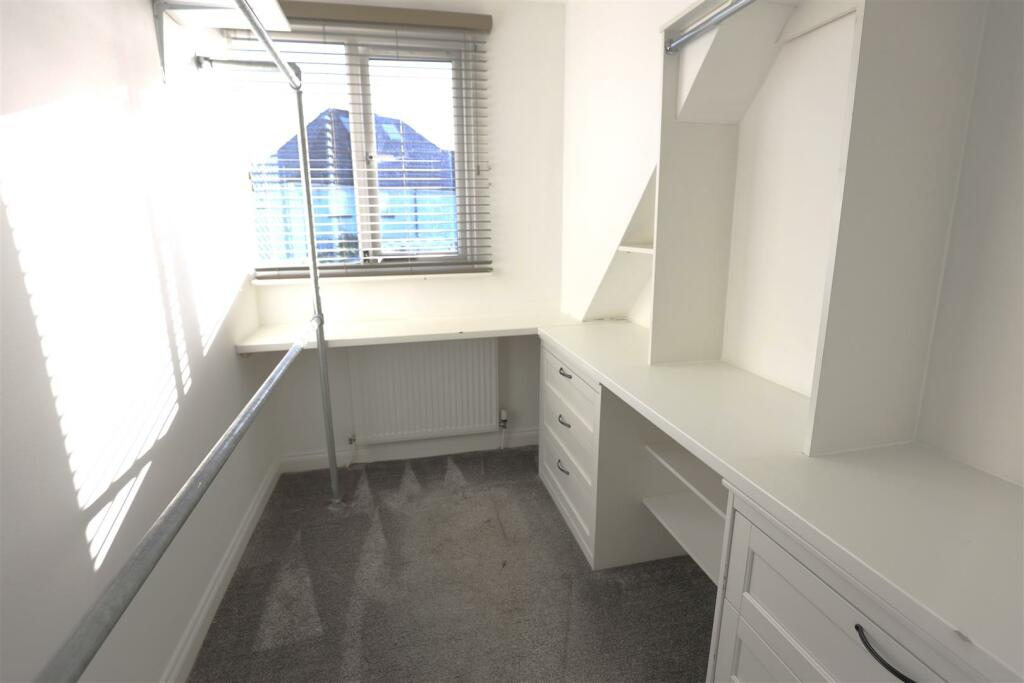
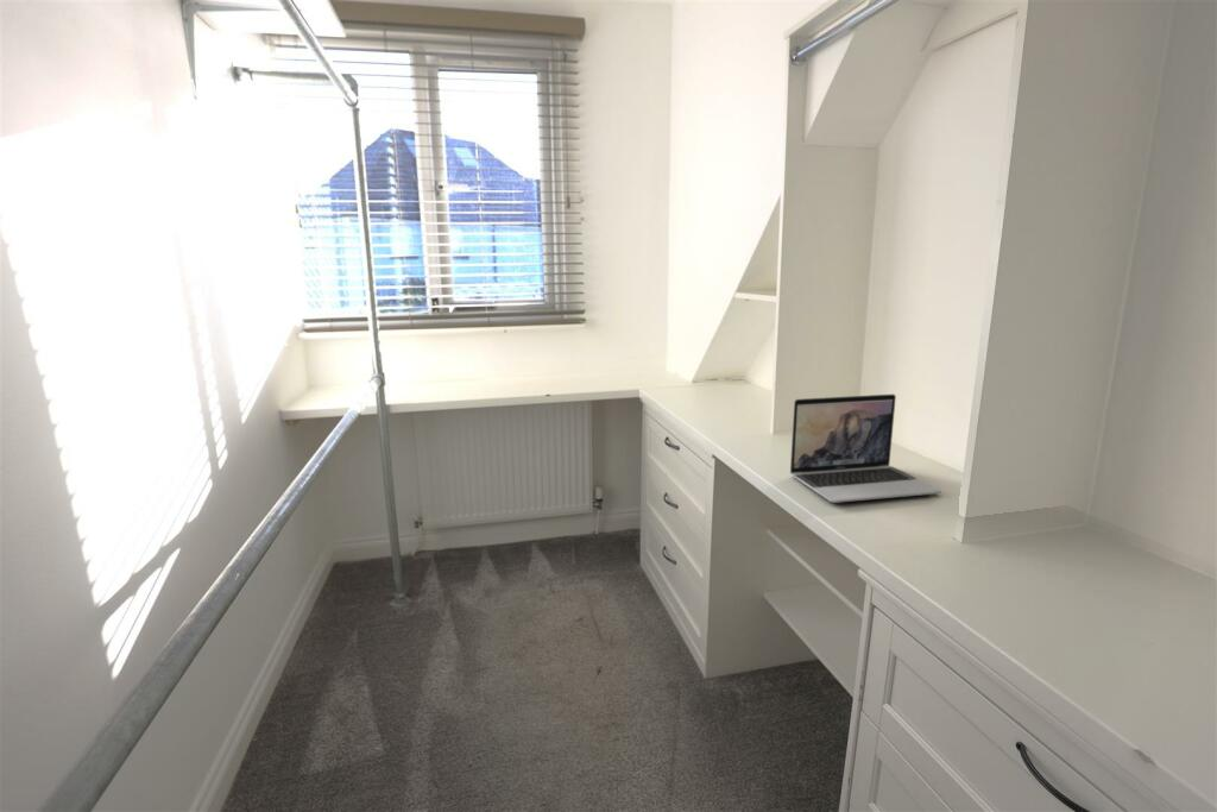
+ laptop (865, 445)
